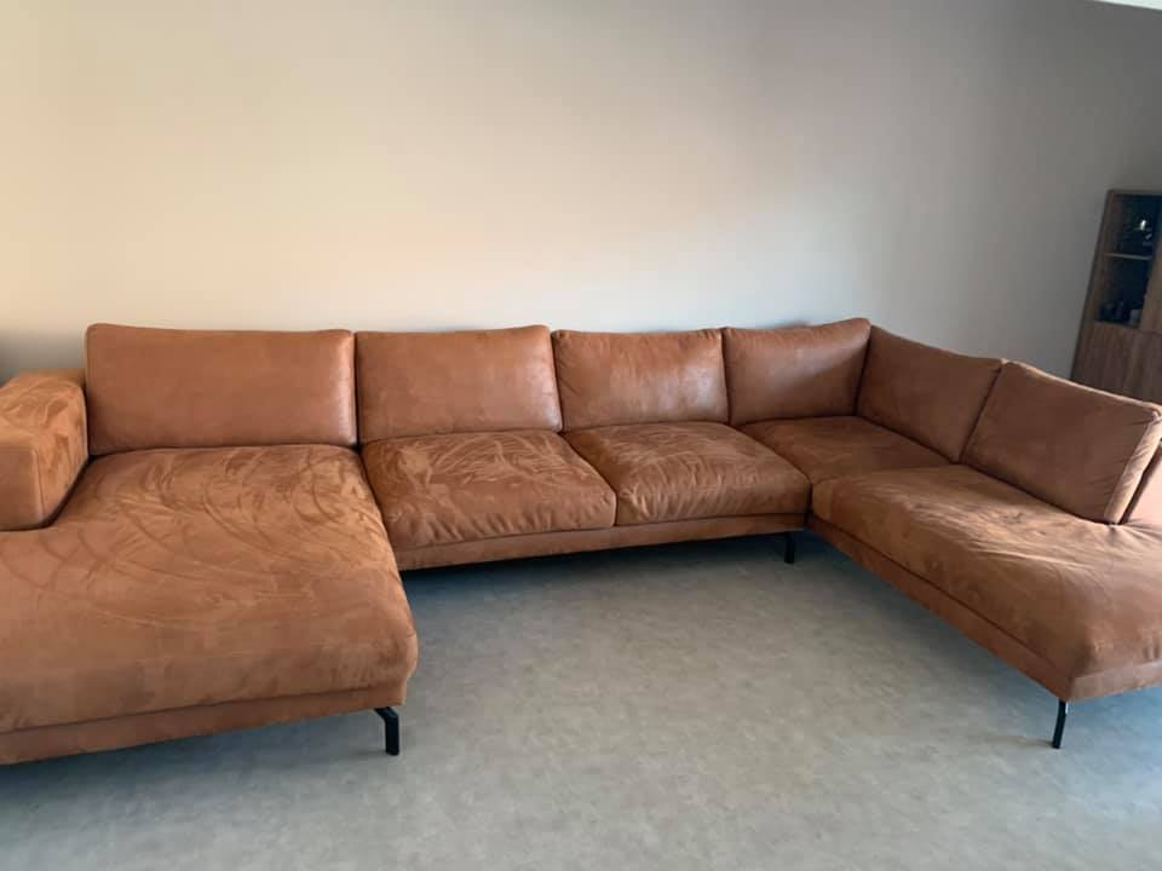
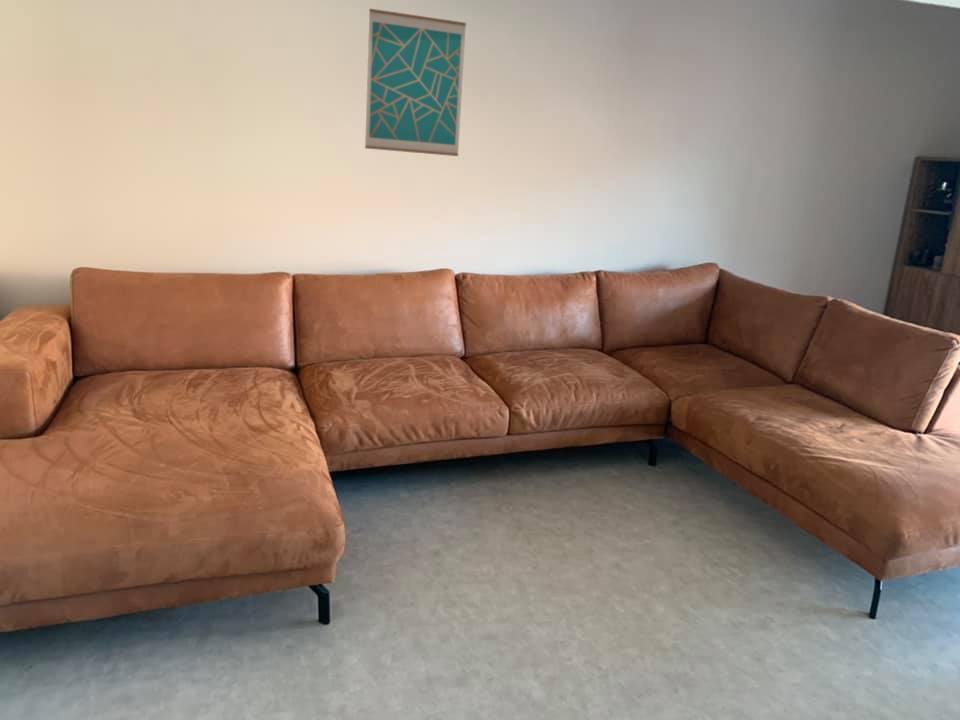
+ wall art (415, 85)
